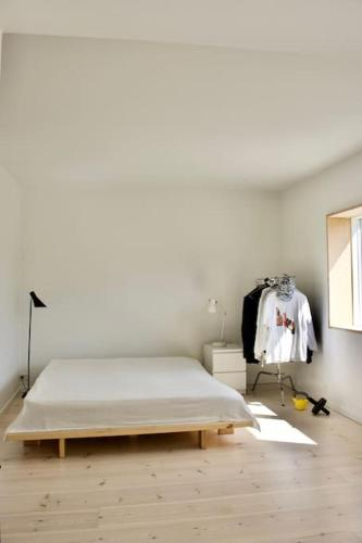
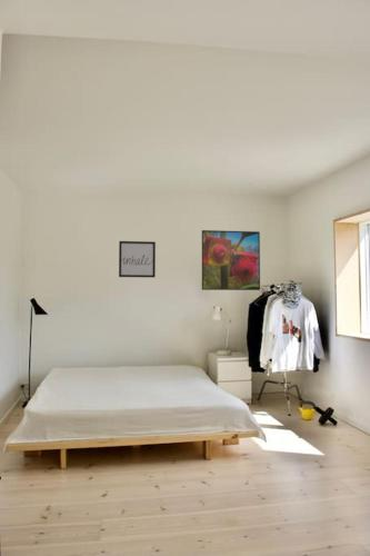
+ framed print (230, 260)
+ wall art (137, 259)
